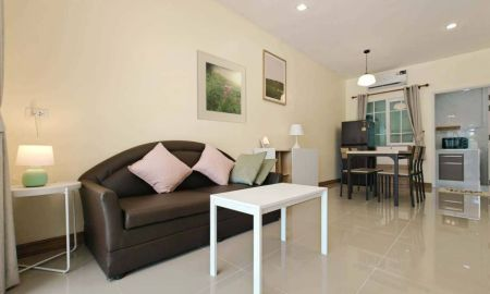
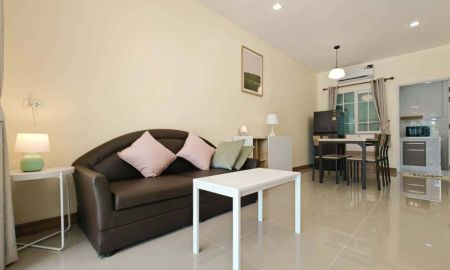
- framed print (224, 89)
